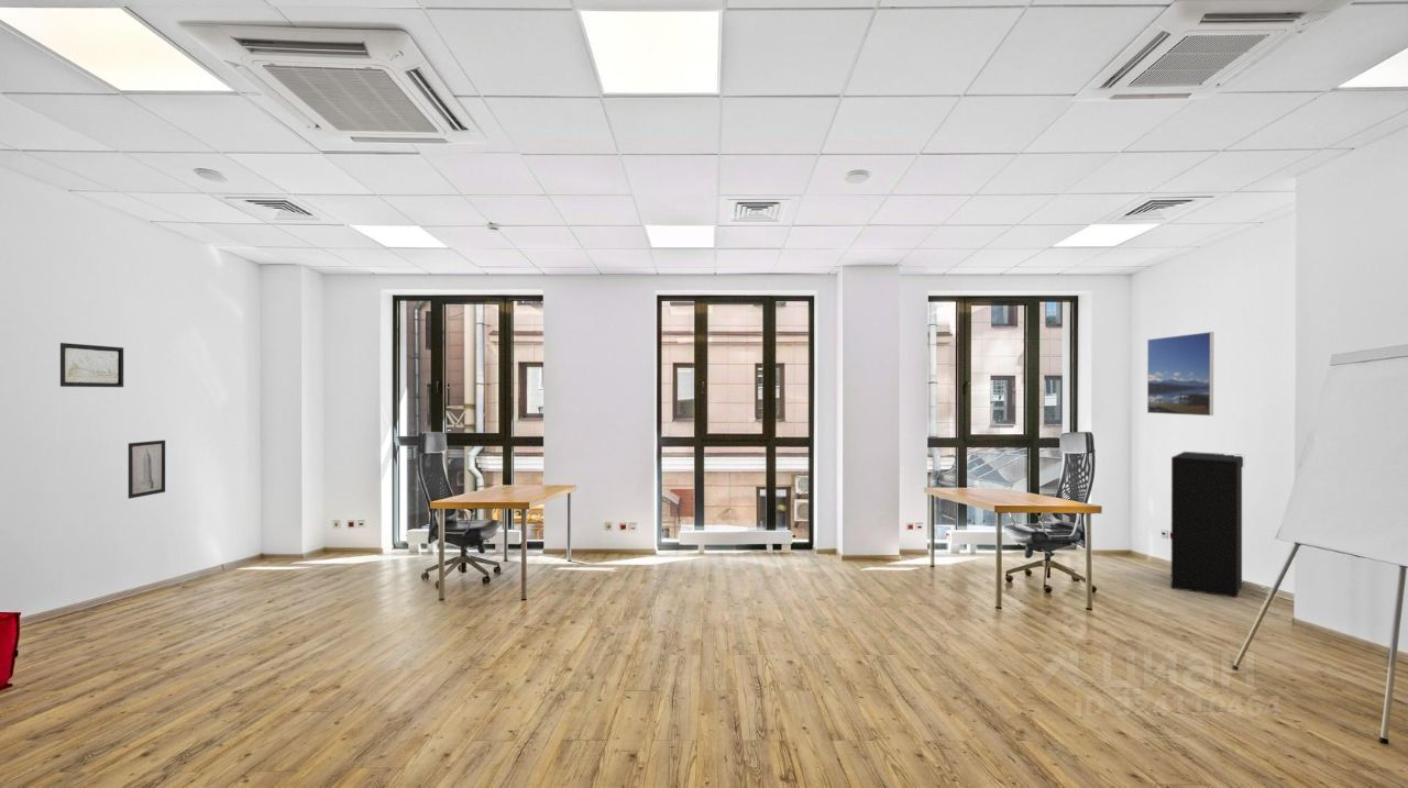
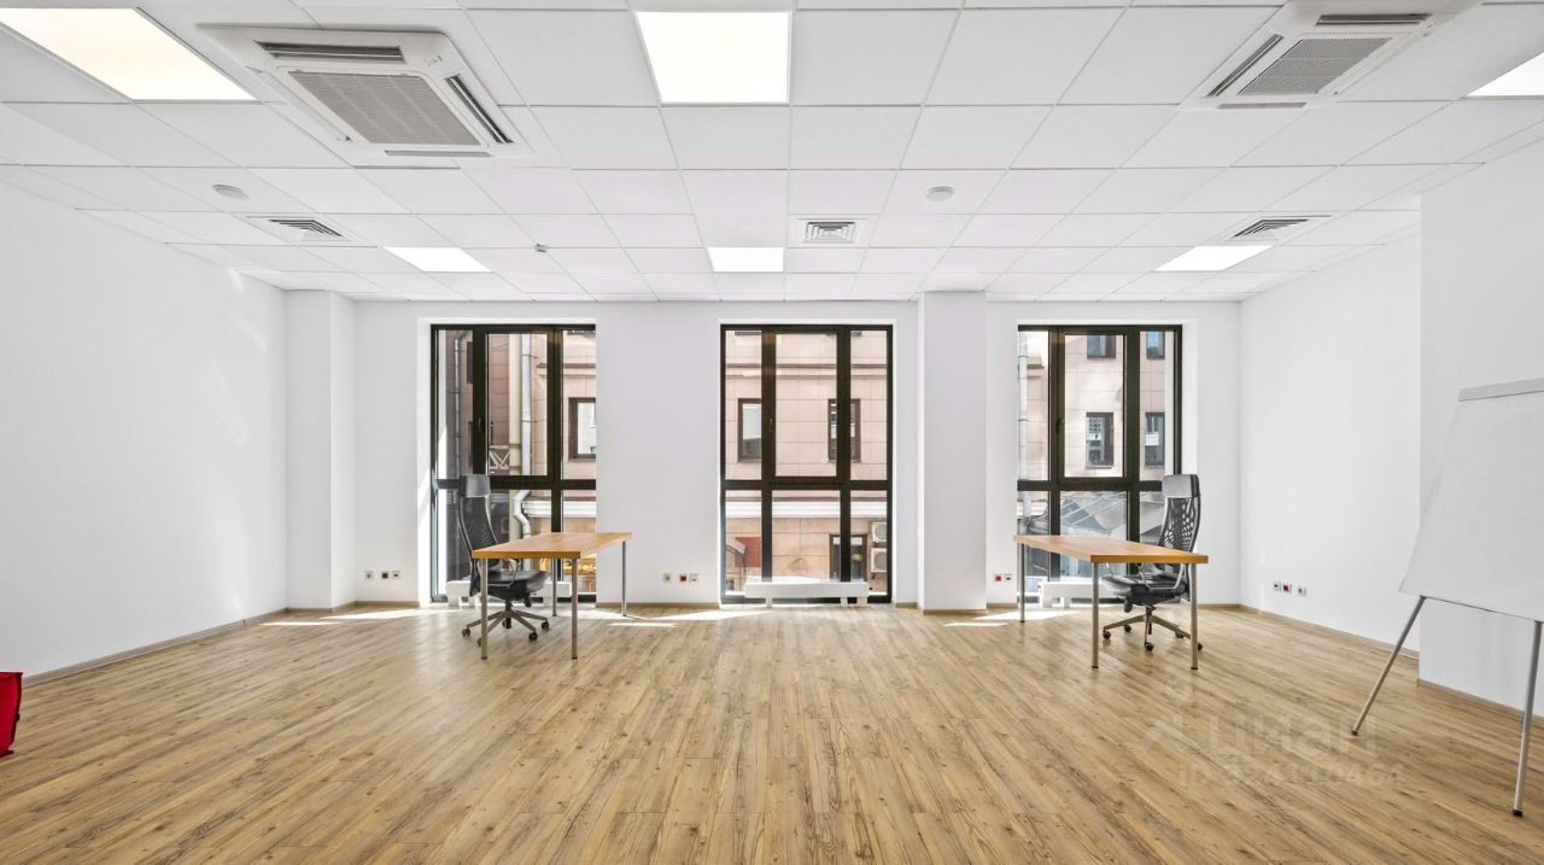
- wall art (147, 468)
- wall art (92, 366)
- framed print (1178, 375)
- chest of drawers (1208, 520)
